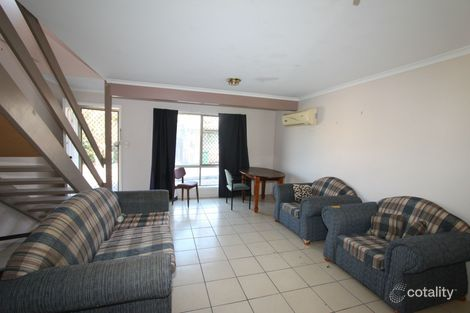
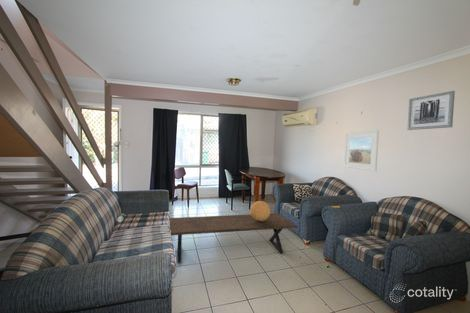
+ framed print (359, 150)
+ coffee table (228, 231)
+ wall art (429, 112)
+ decorative sphere (260, 210)
